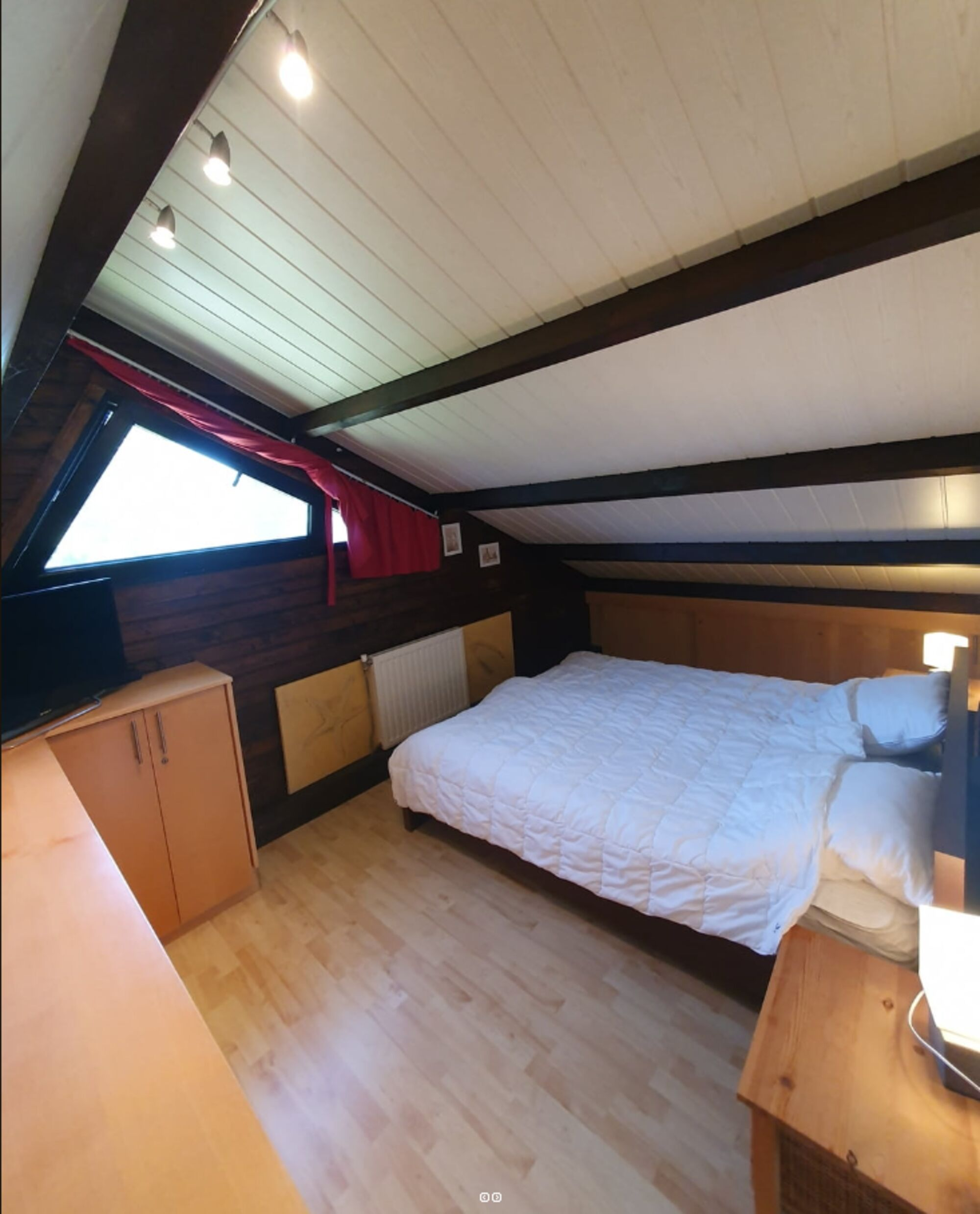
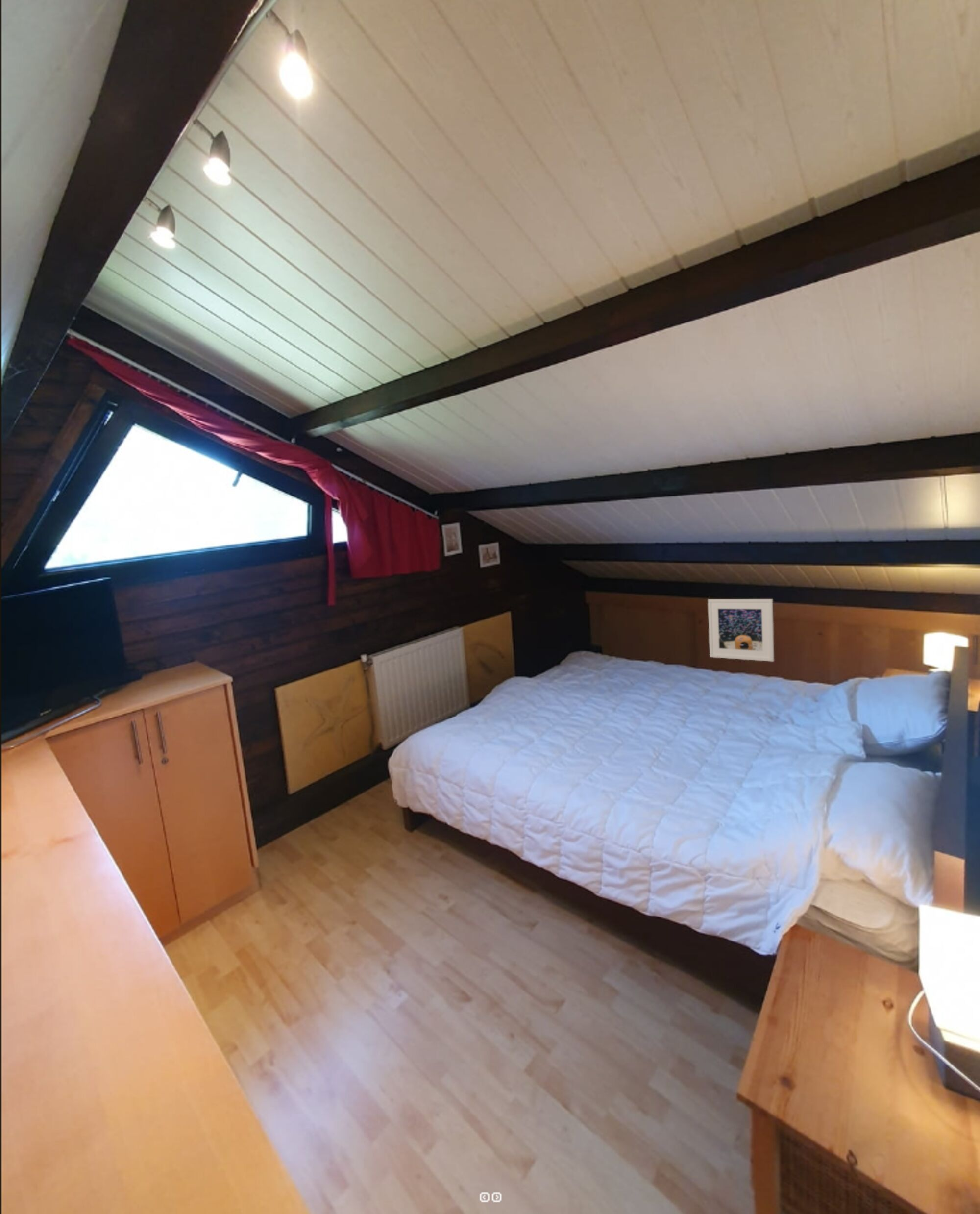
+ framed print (740, 629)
